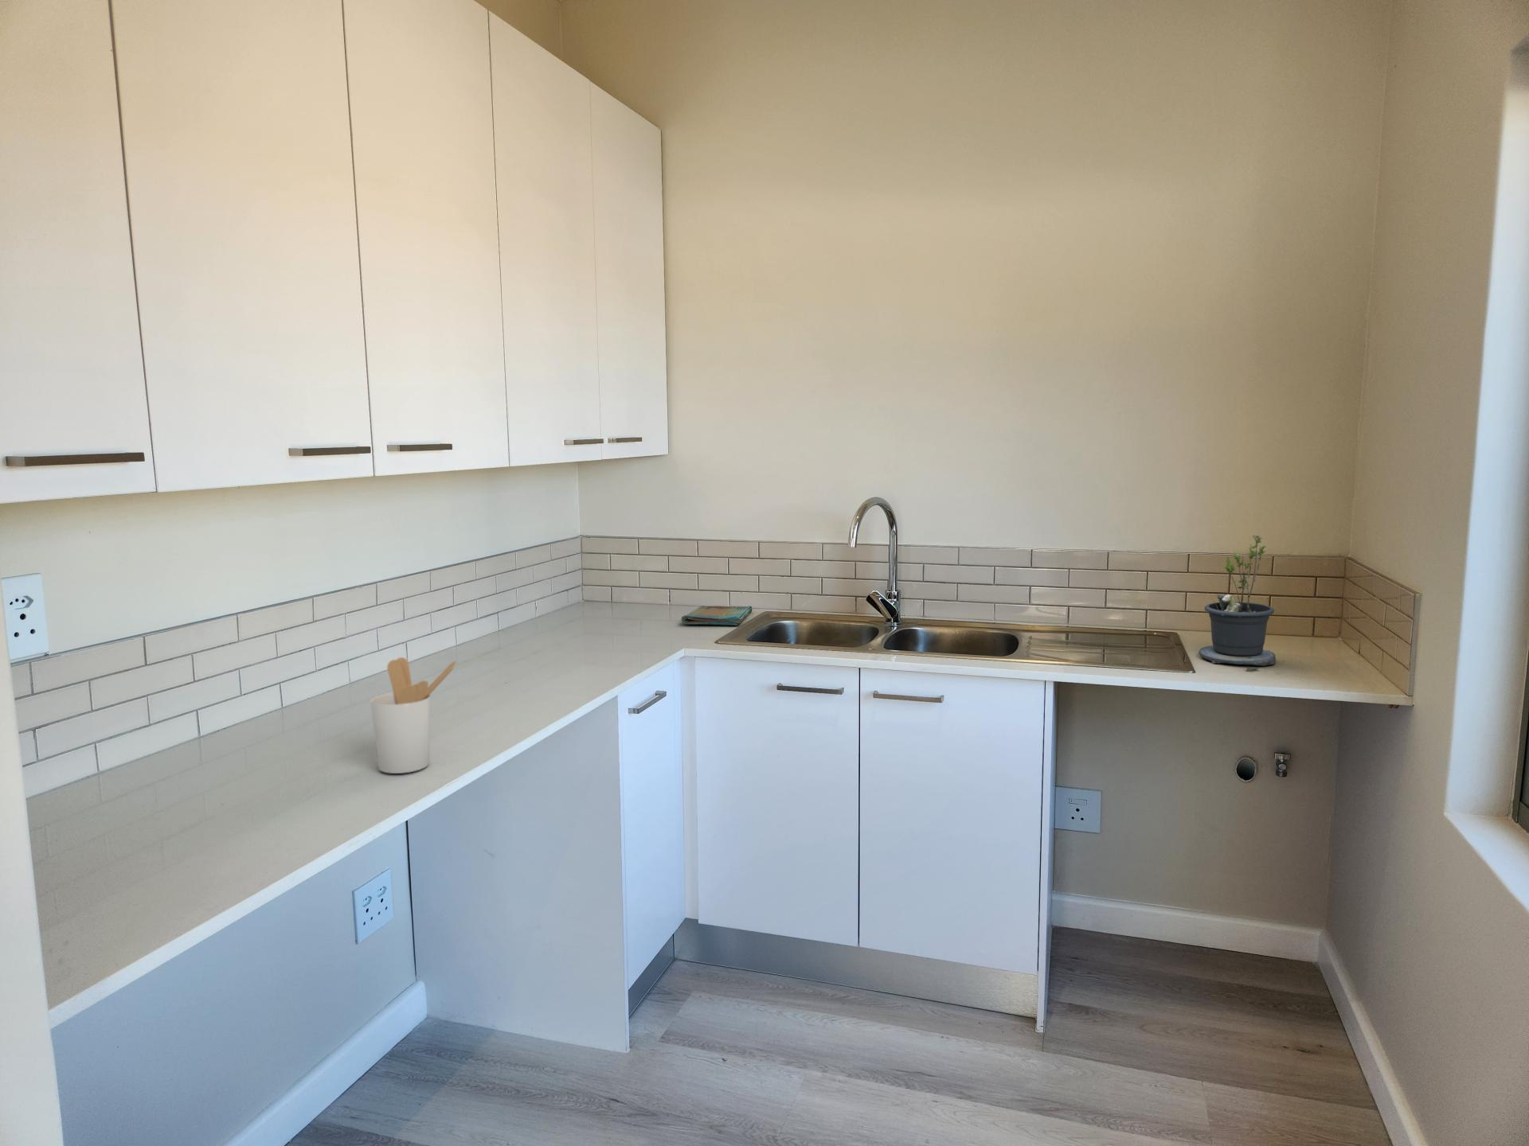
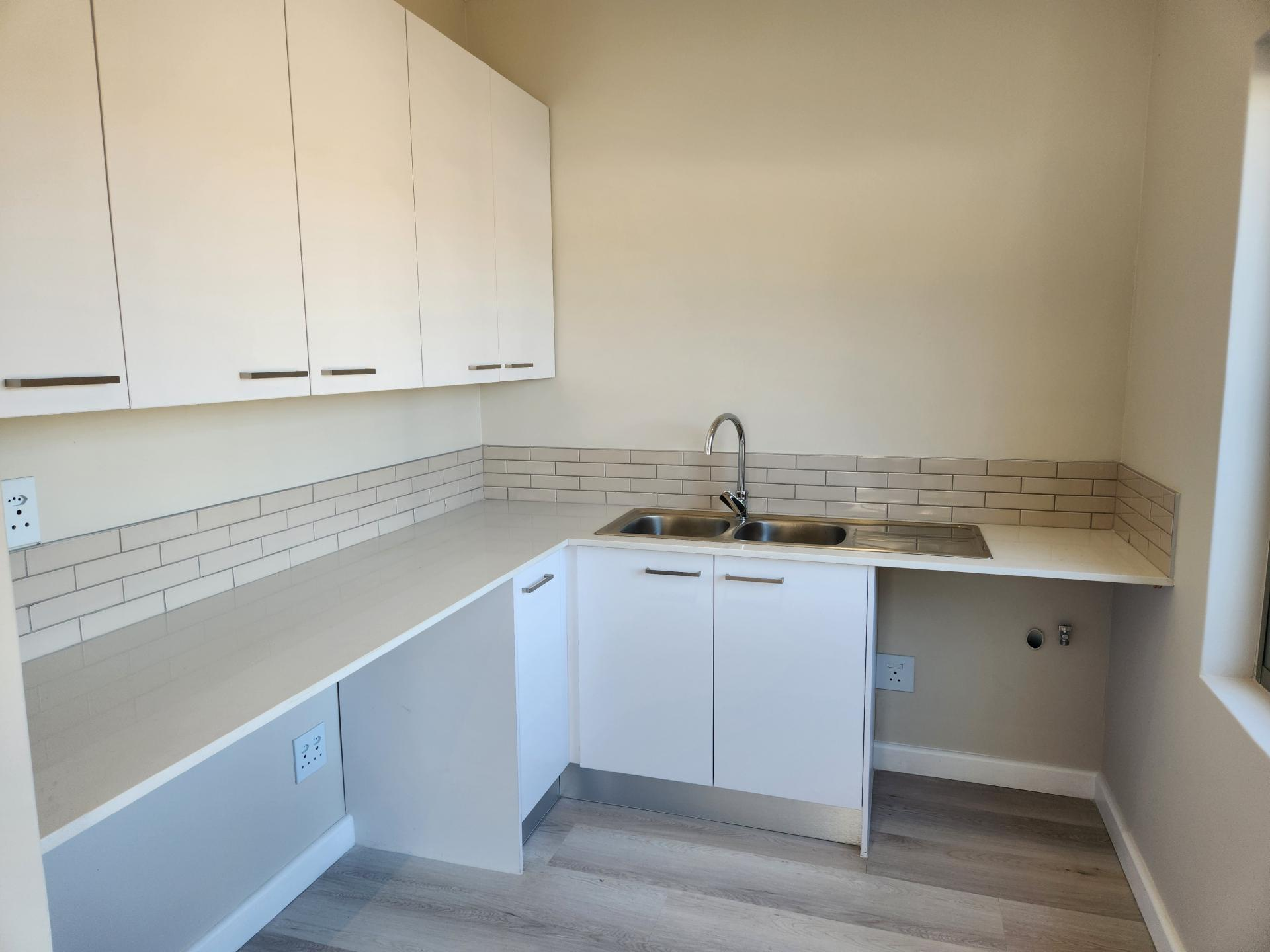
- dish towel (718, 614)
- utensil holder (418, 713)
- potted plant (1239, 597)
